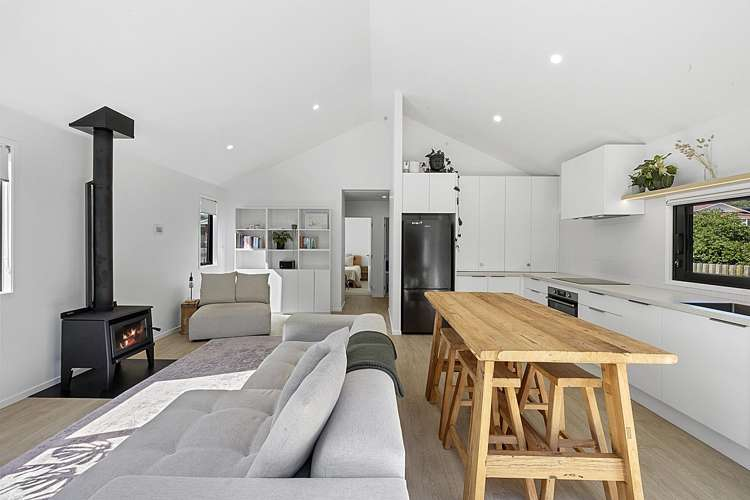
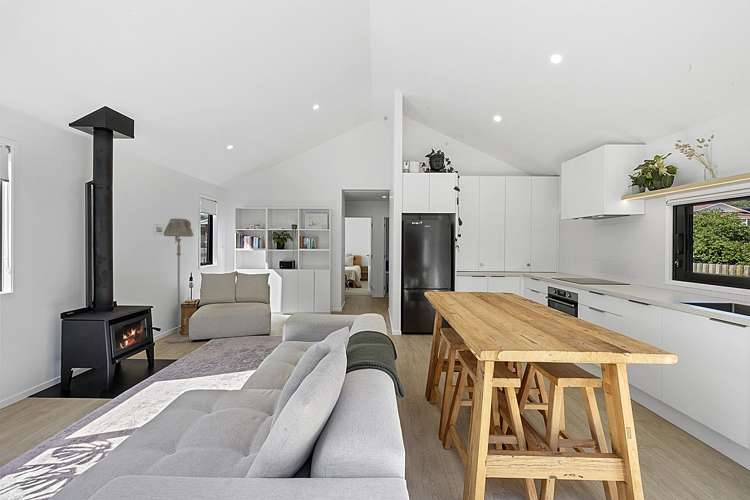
+ floor lamp (178, 279)
